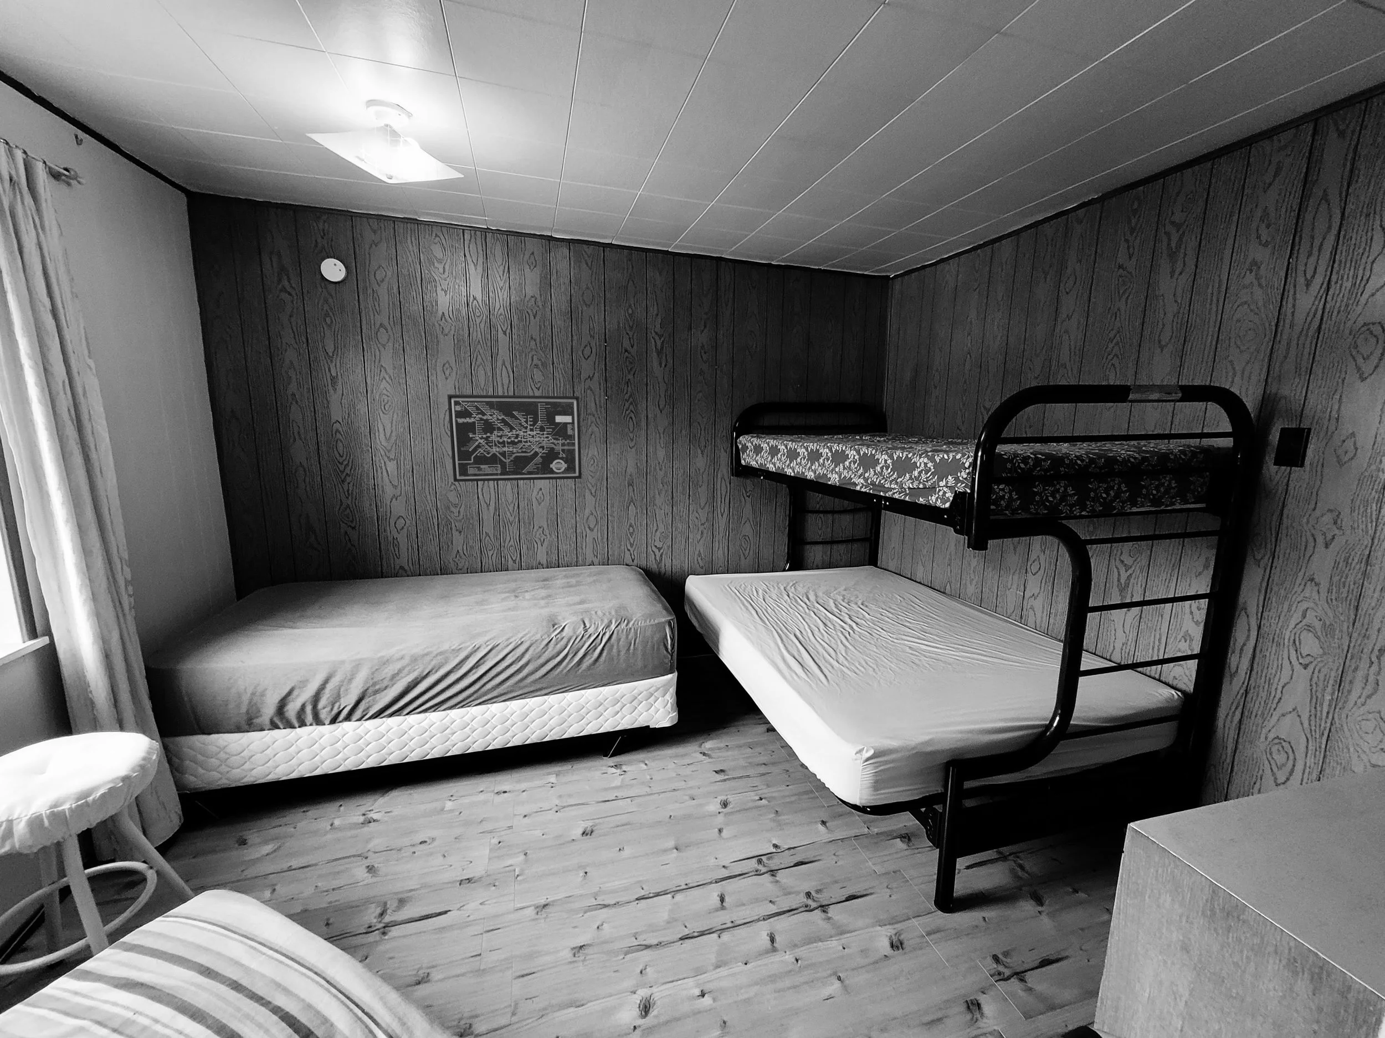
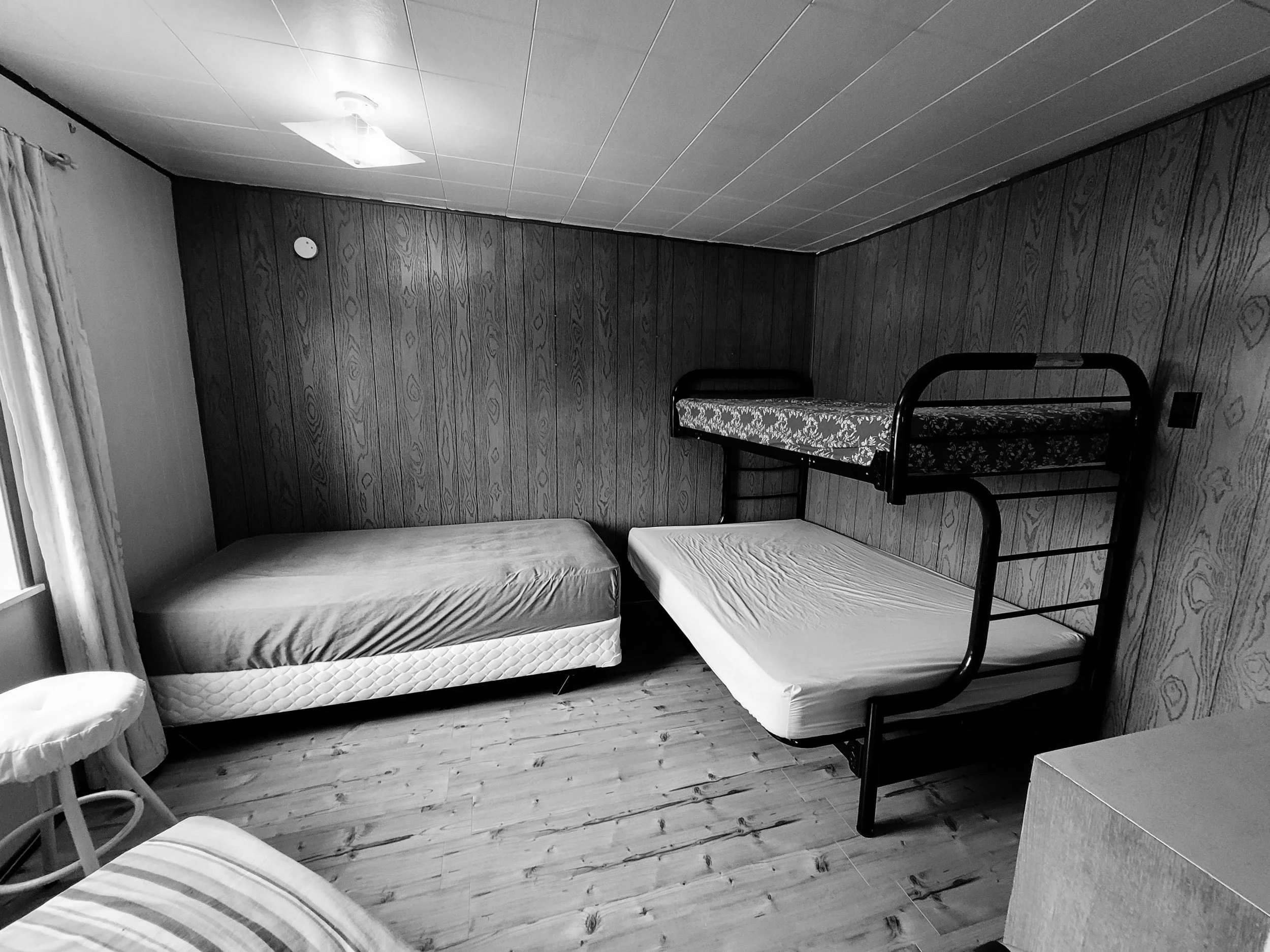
- wall art (517, 438)
